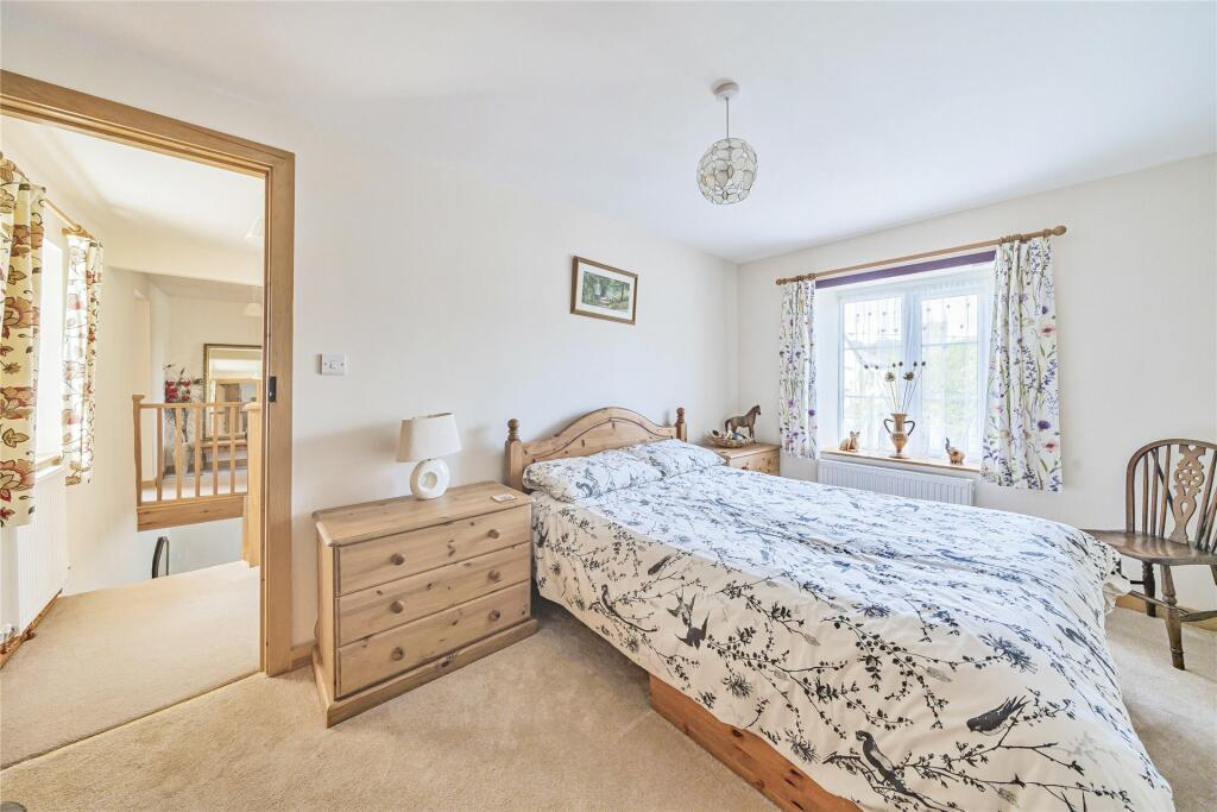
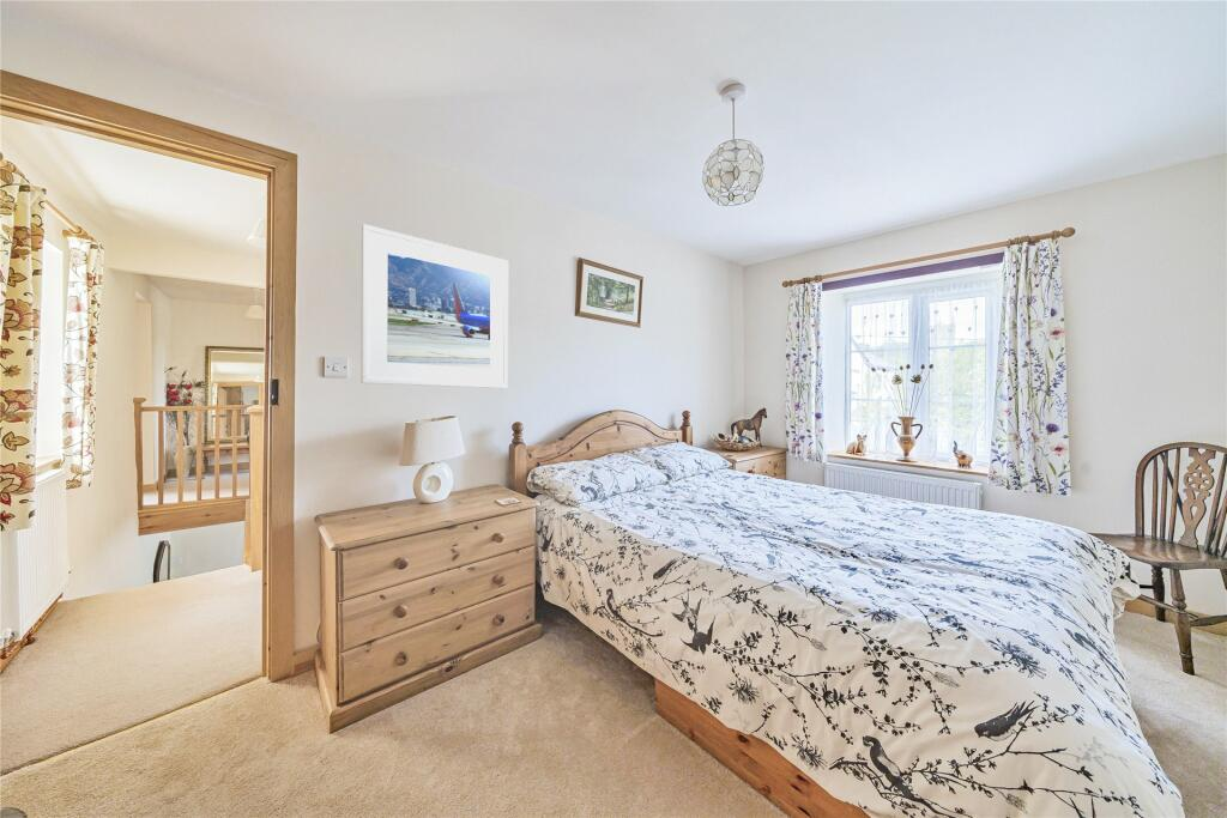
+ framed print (442, 315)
